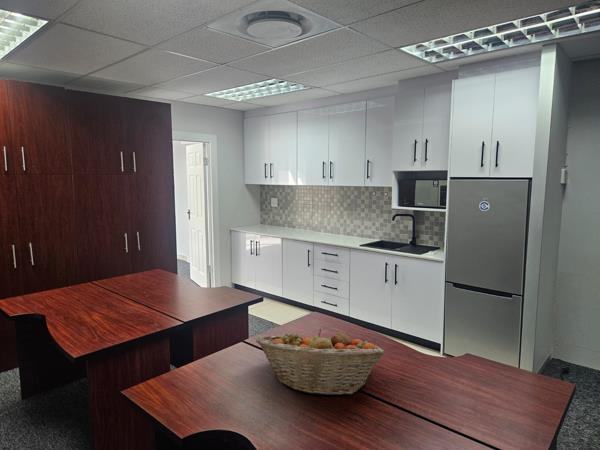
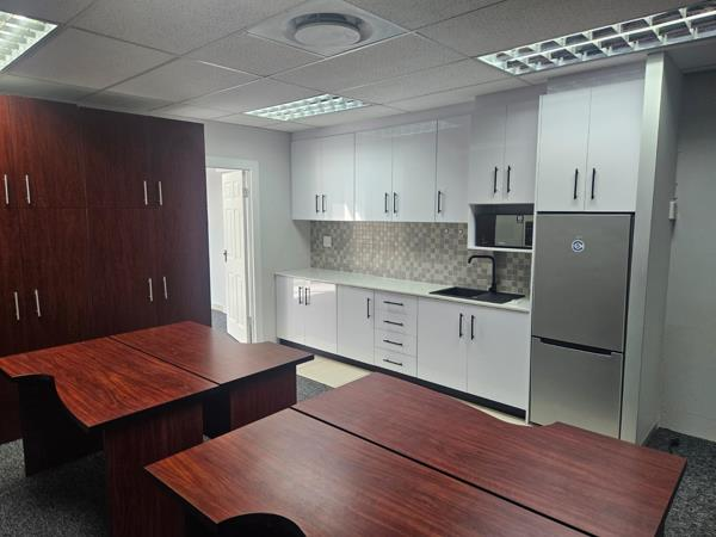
- fruit basket (318, 354)
